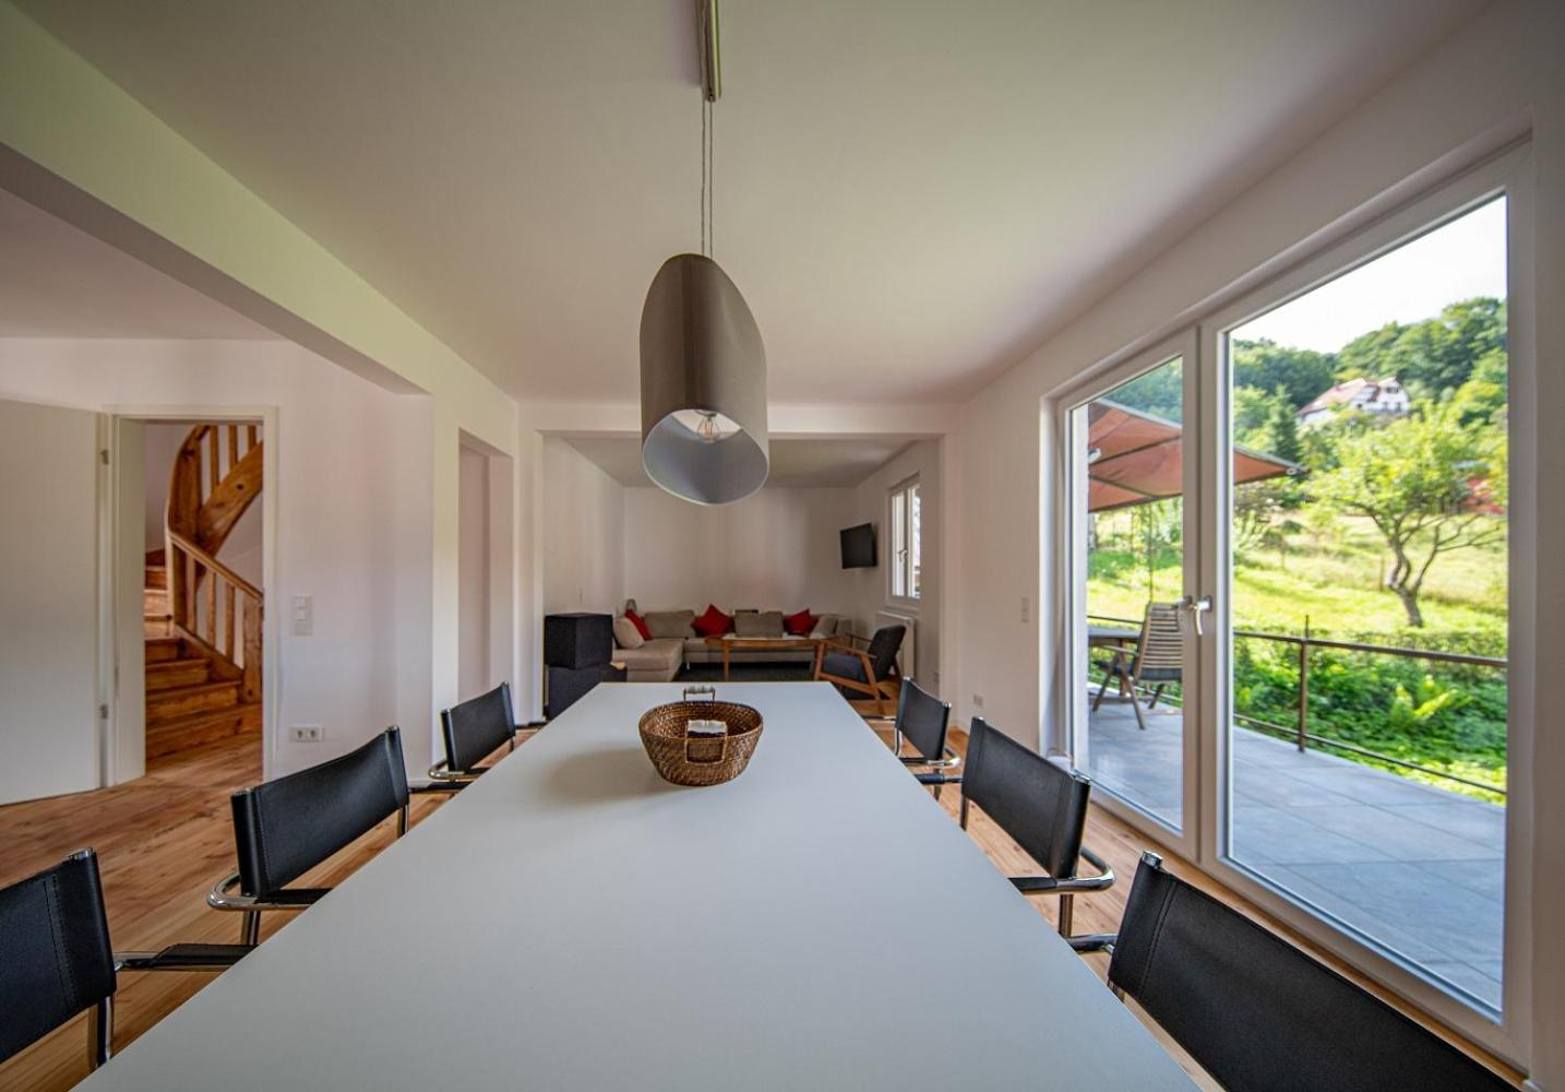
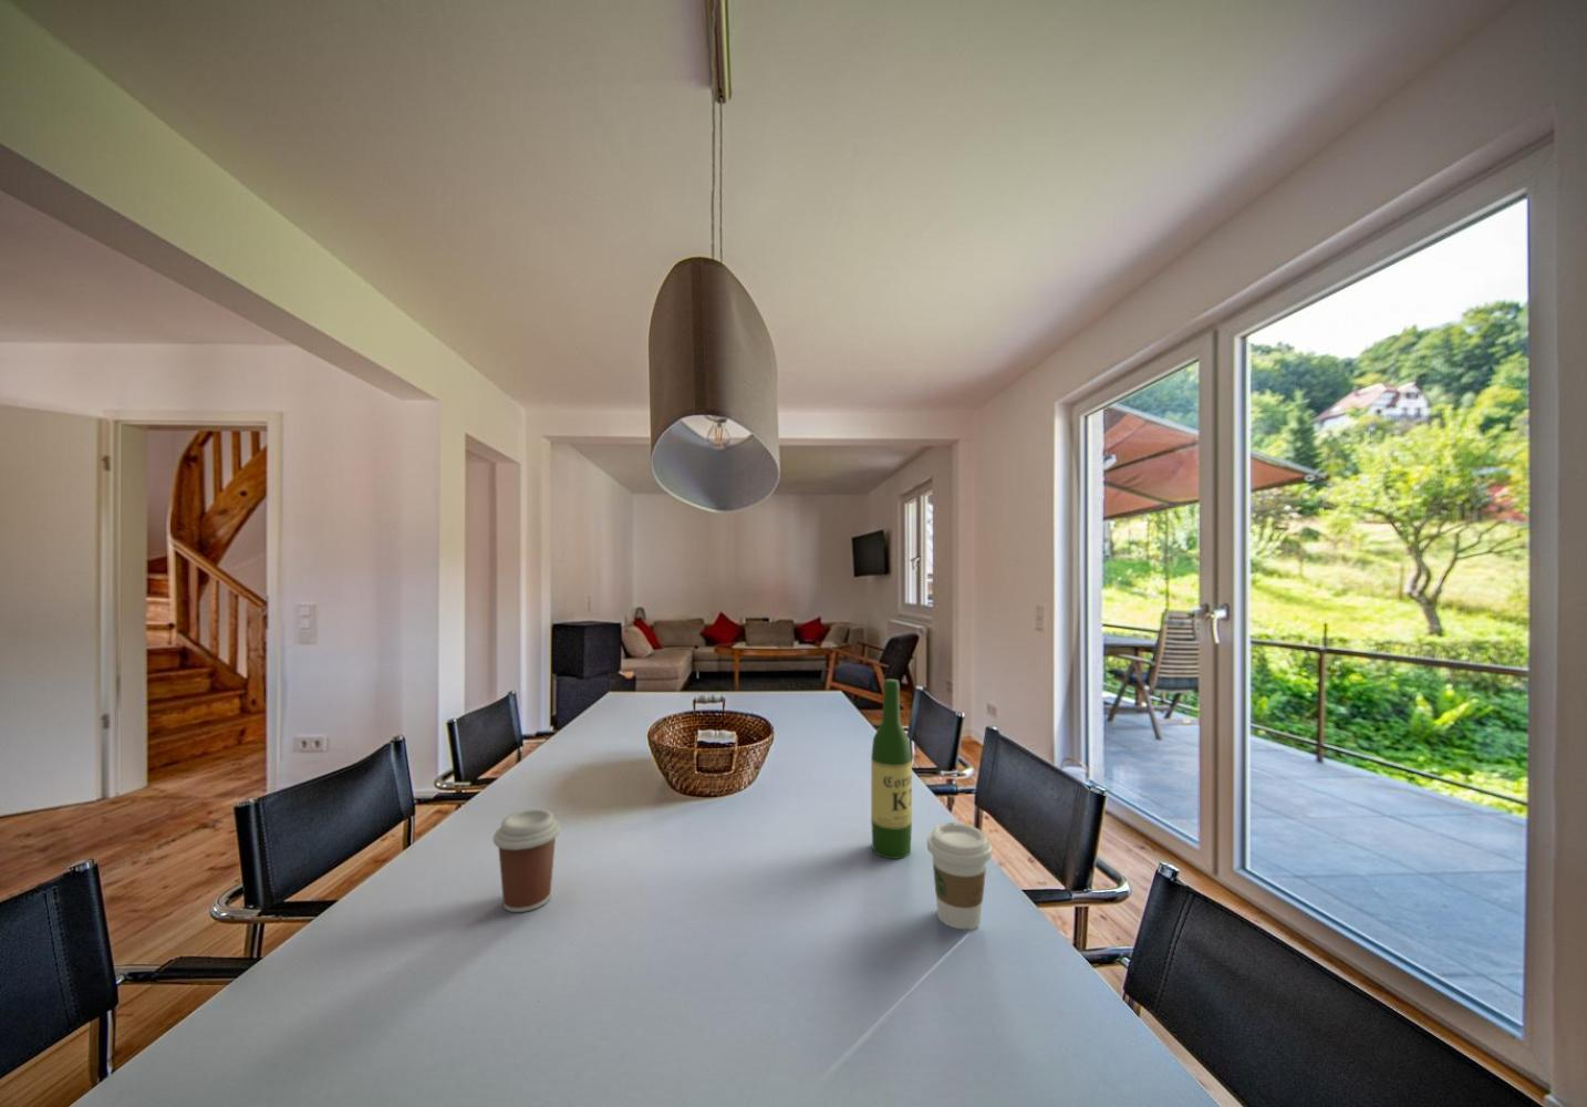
+ coffee cup (527, 857)
+ coffee cup (959, 875)
+ wine bottle (891, 765)
